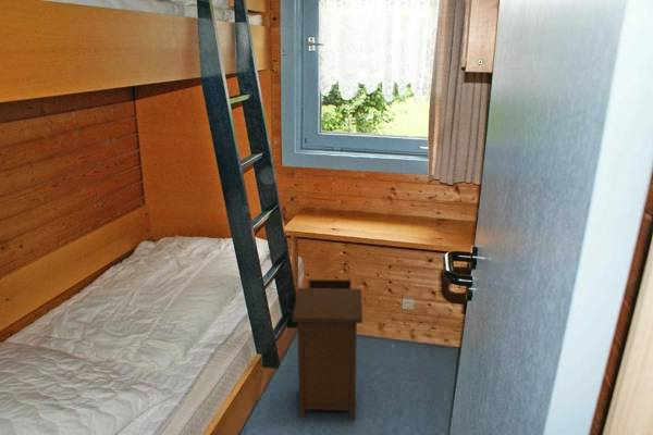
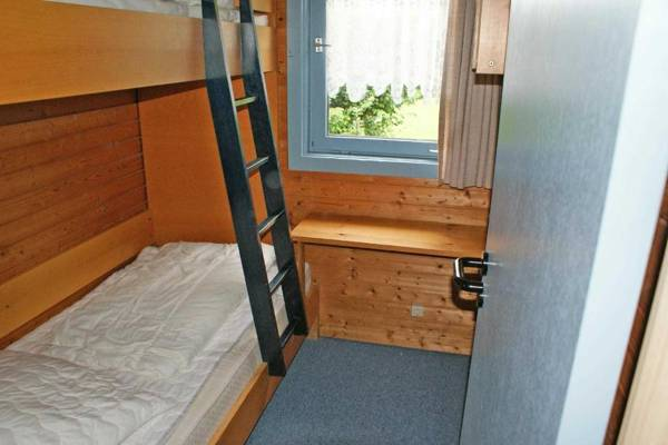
- nightstand (329, 345)
